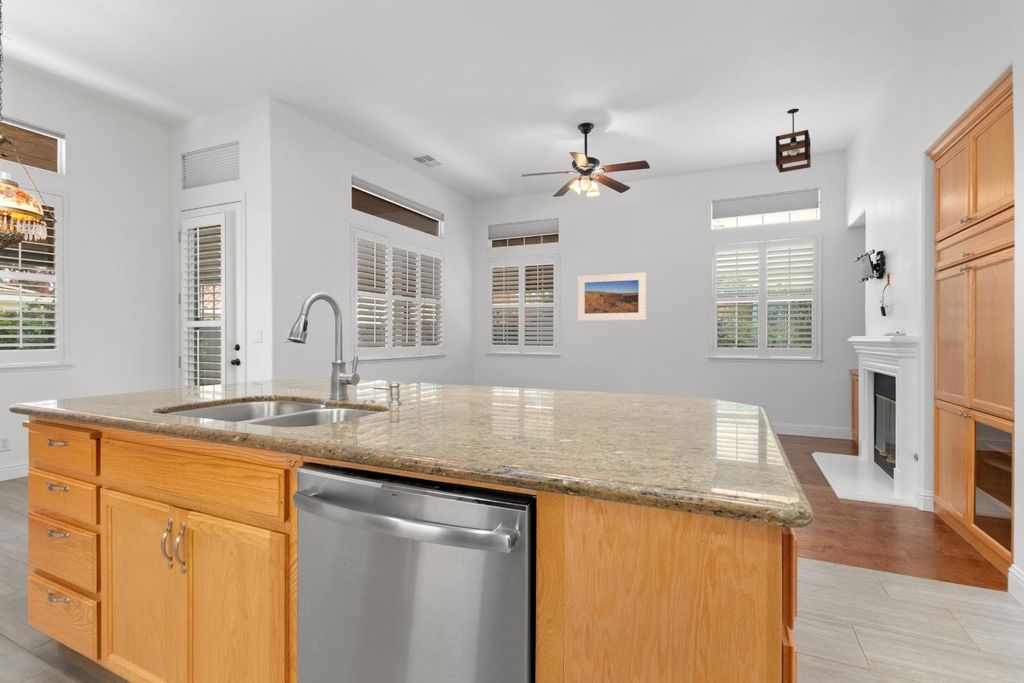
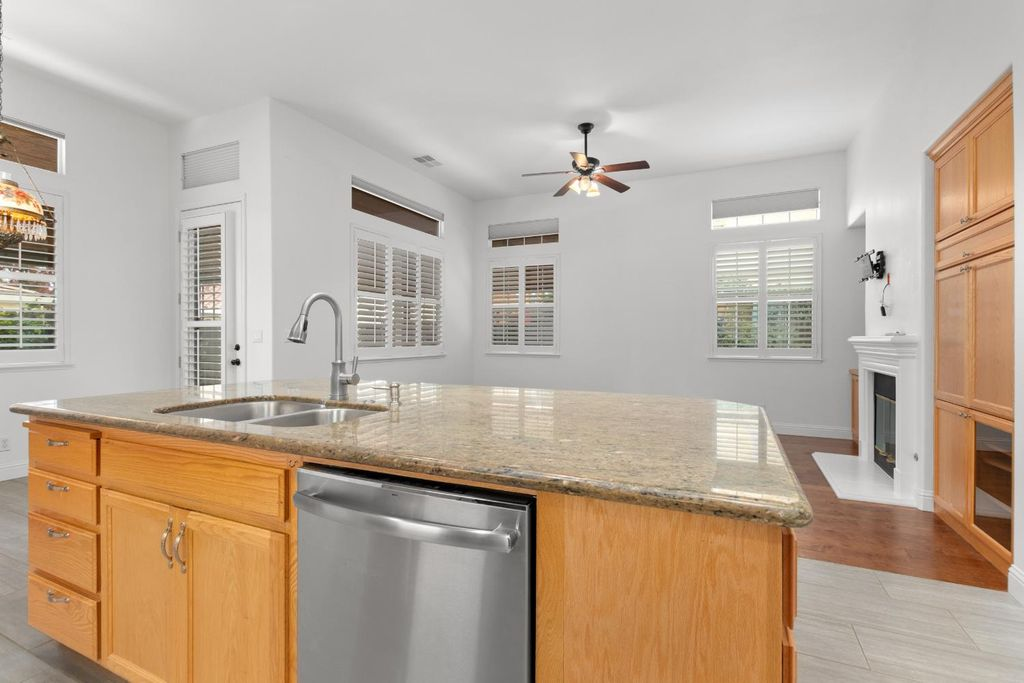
- pendant light (793, 138)
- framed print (611, 297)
